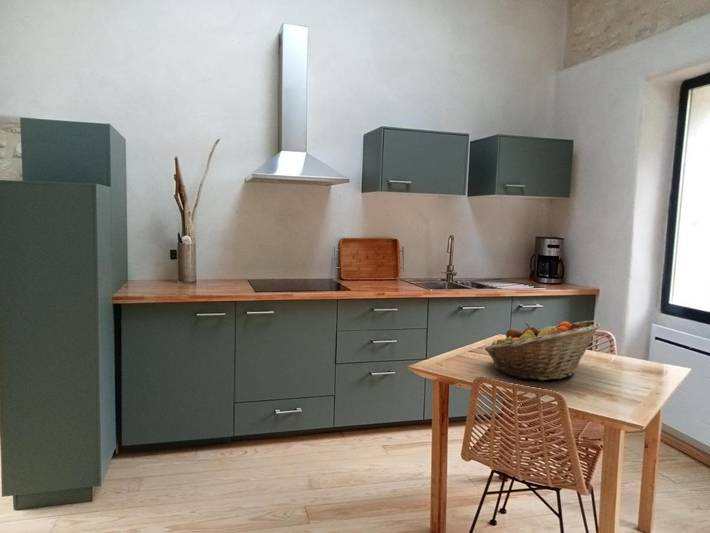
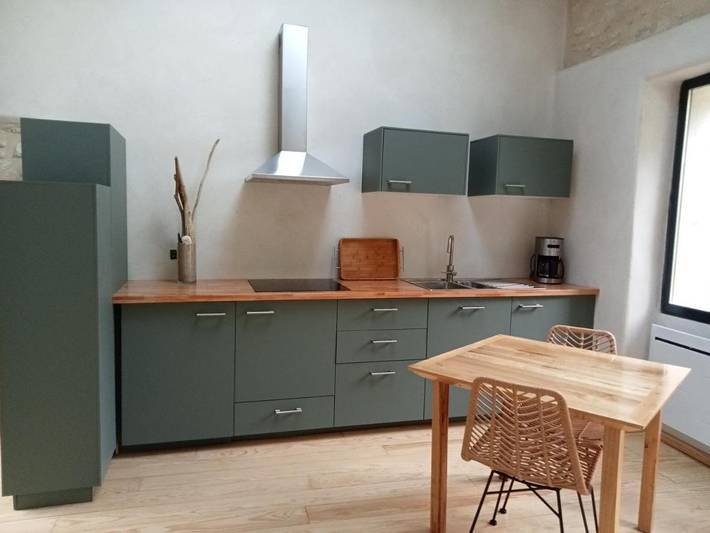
- fruit basket (542, 344)
